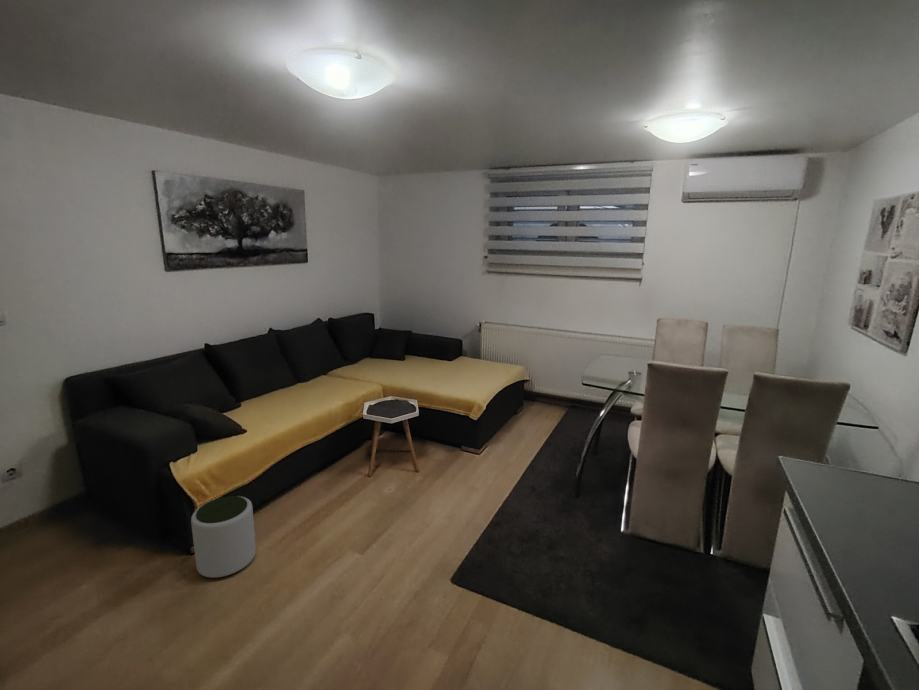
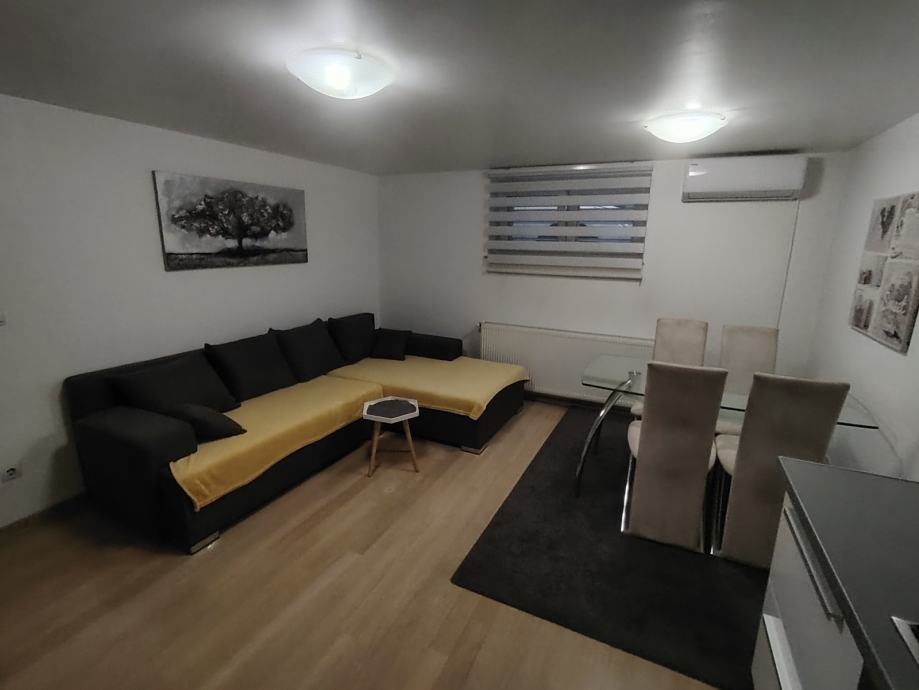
- plant pot (224, 534)
